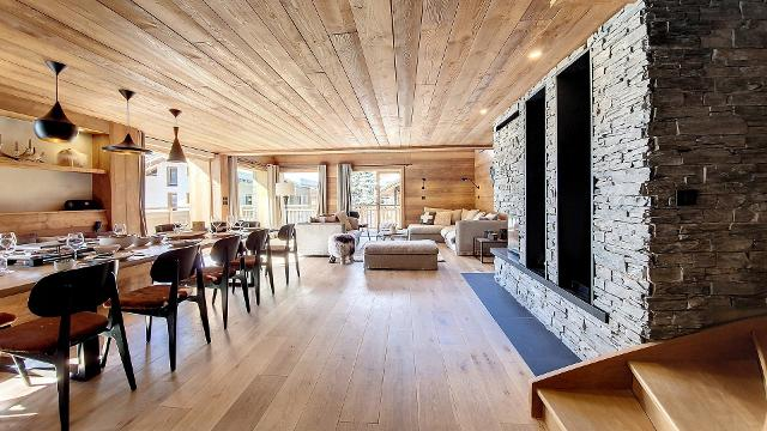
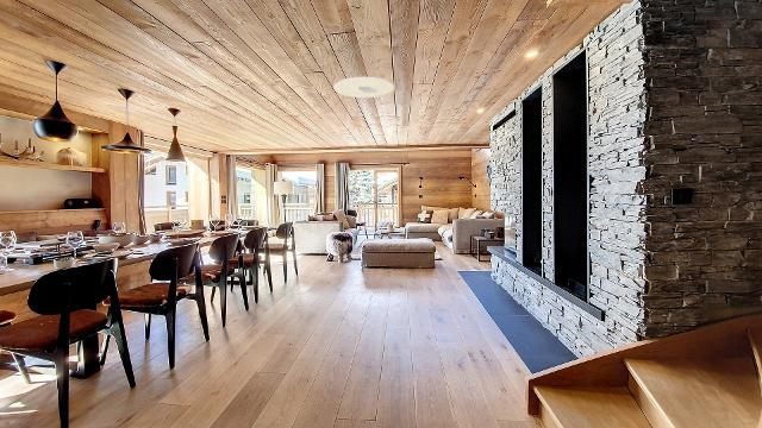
+ ceiling light (363, 84)
